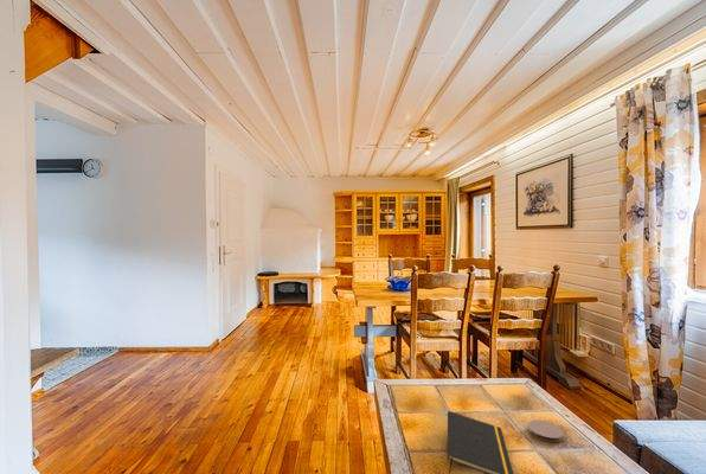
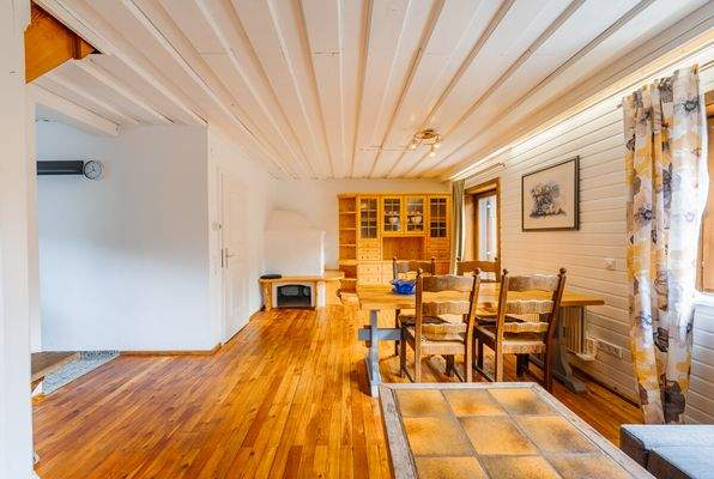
- notepad (476, 442)
- coaster (545, 430)
